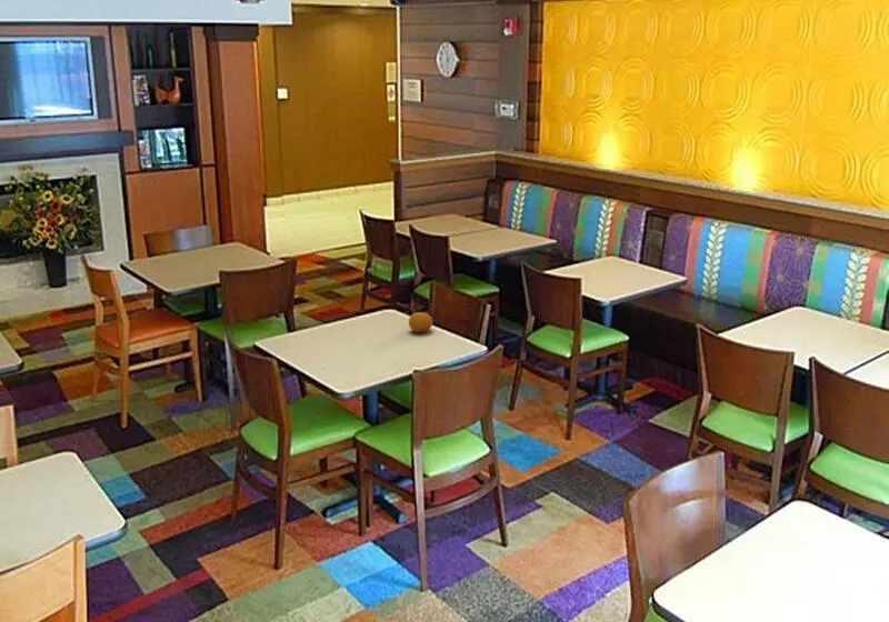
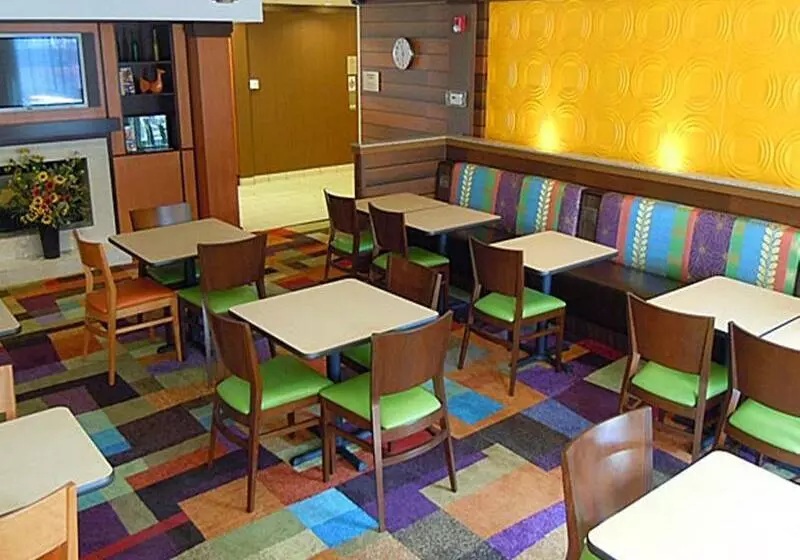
- fruit (420, 321)
